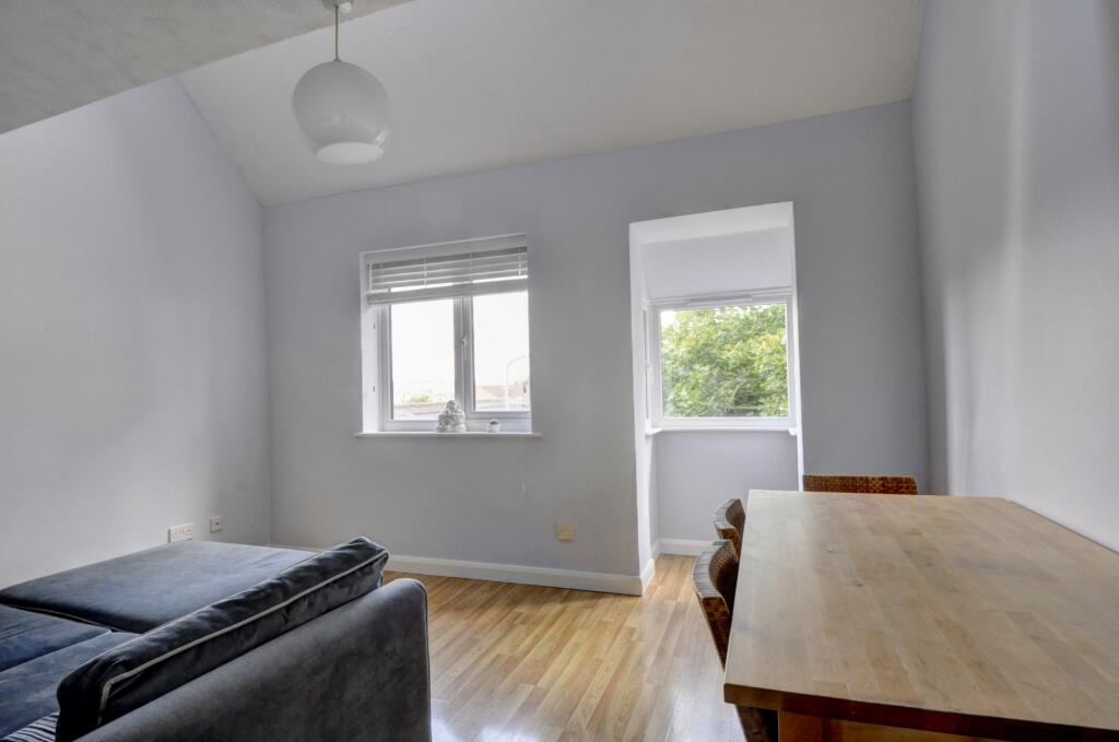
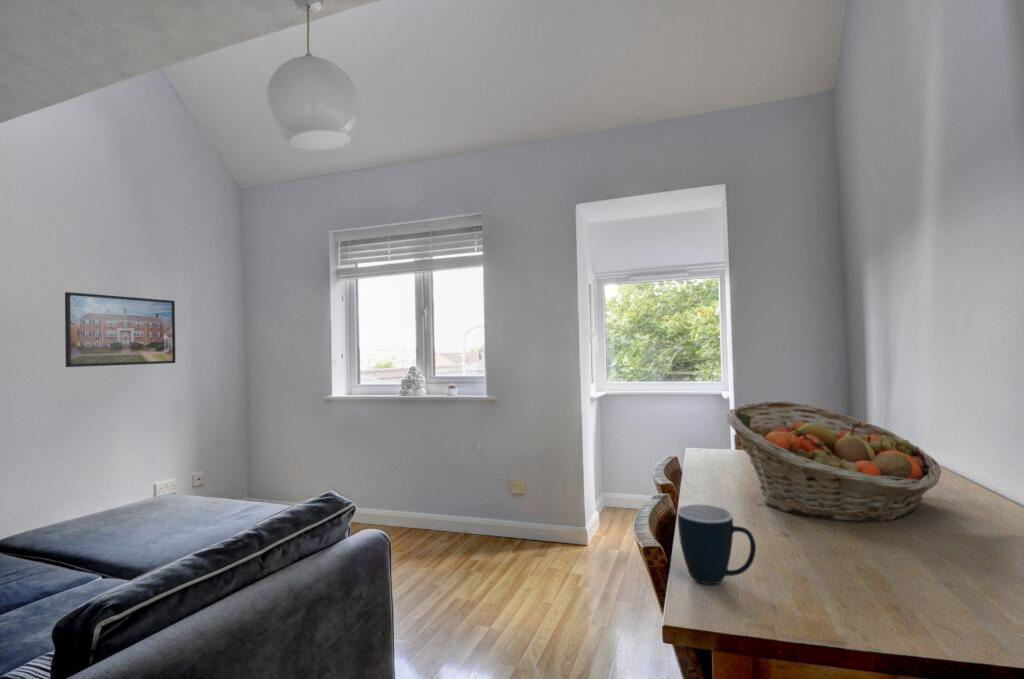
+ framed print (125, 330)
+ mug (716, 547)
+ fruit basket (826, 453)
